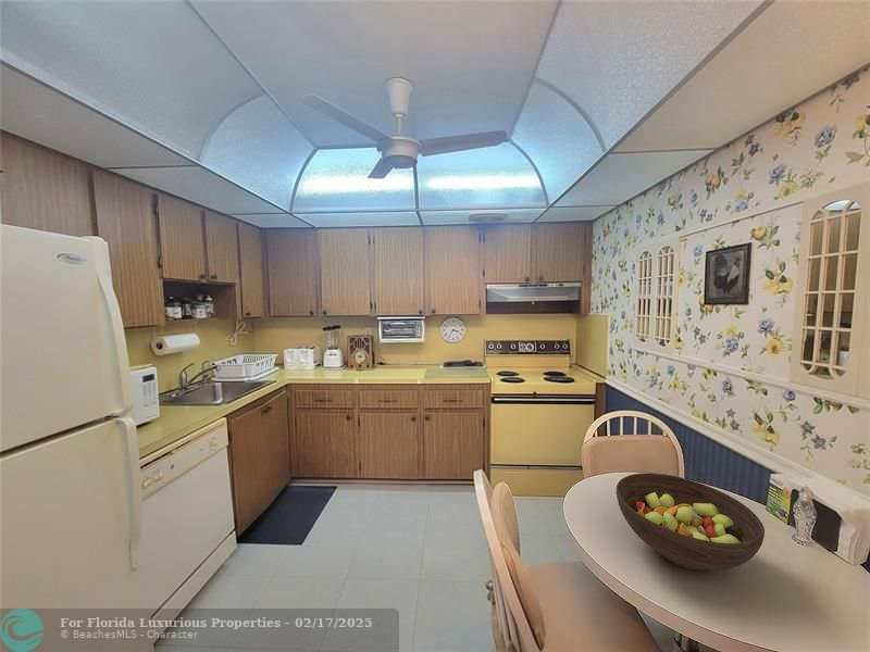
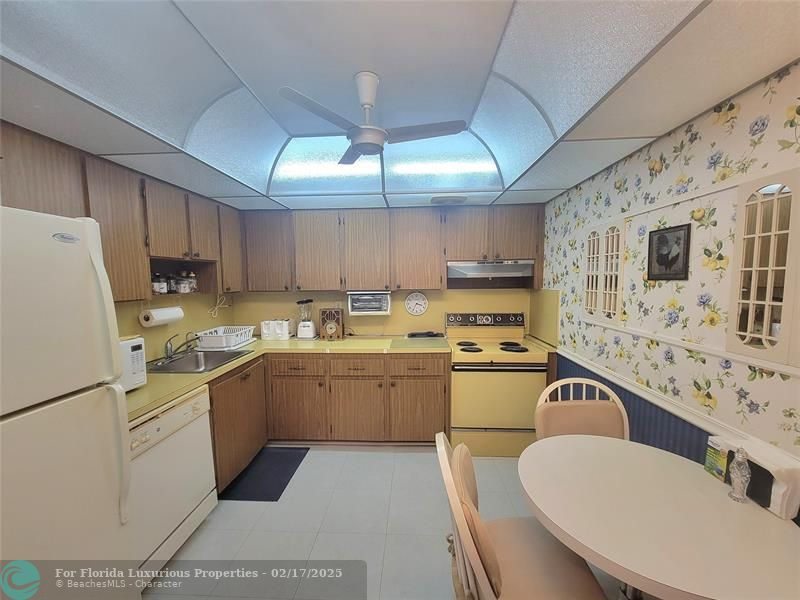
- fruit bowl (681, 528)
